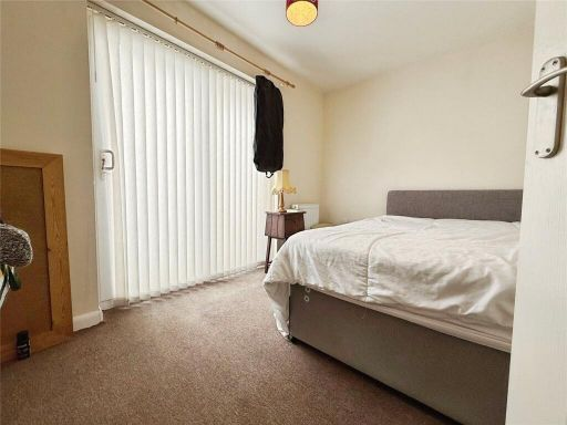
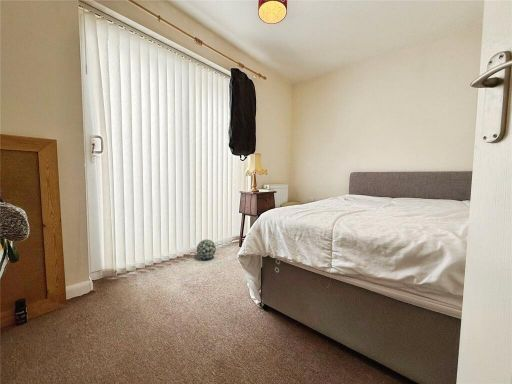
+ decorative ball (206, 249)
